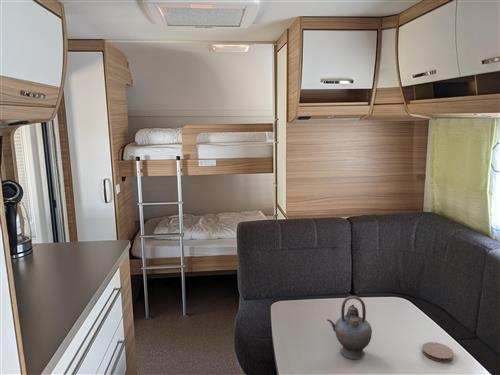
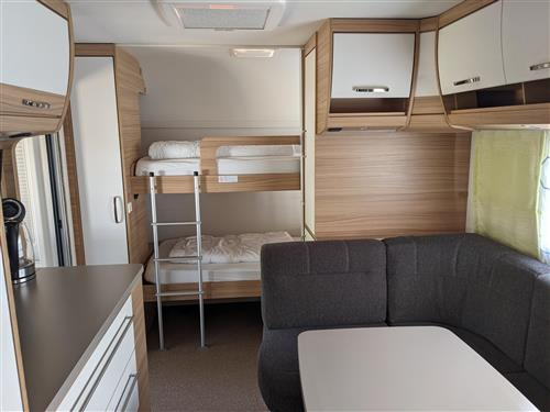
- teapot (349, 324)
- coaster (437, 351)
